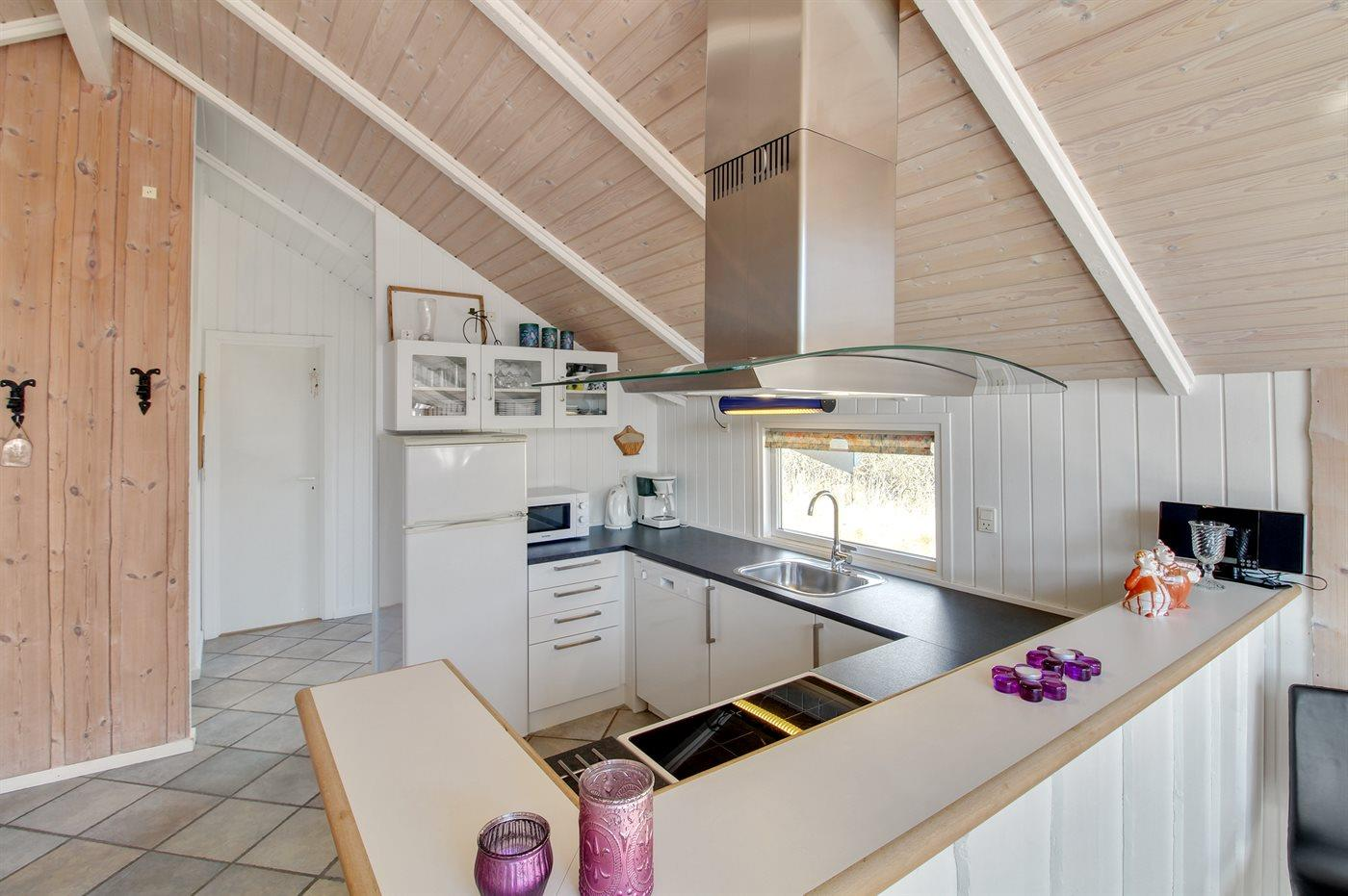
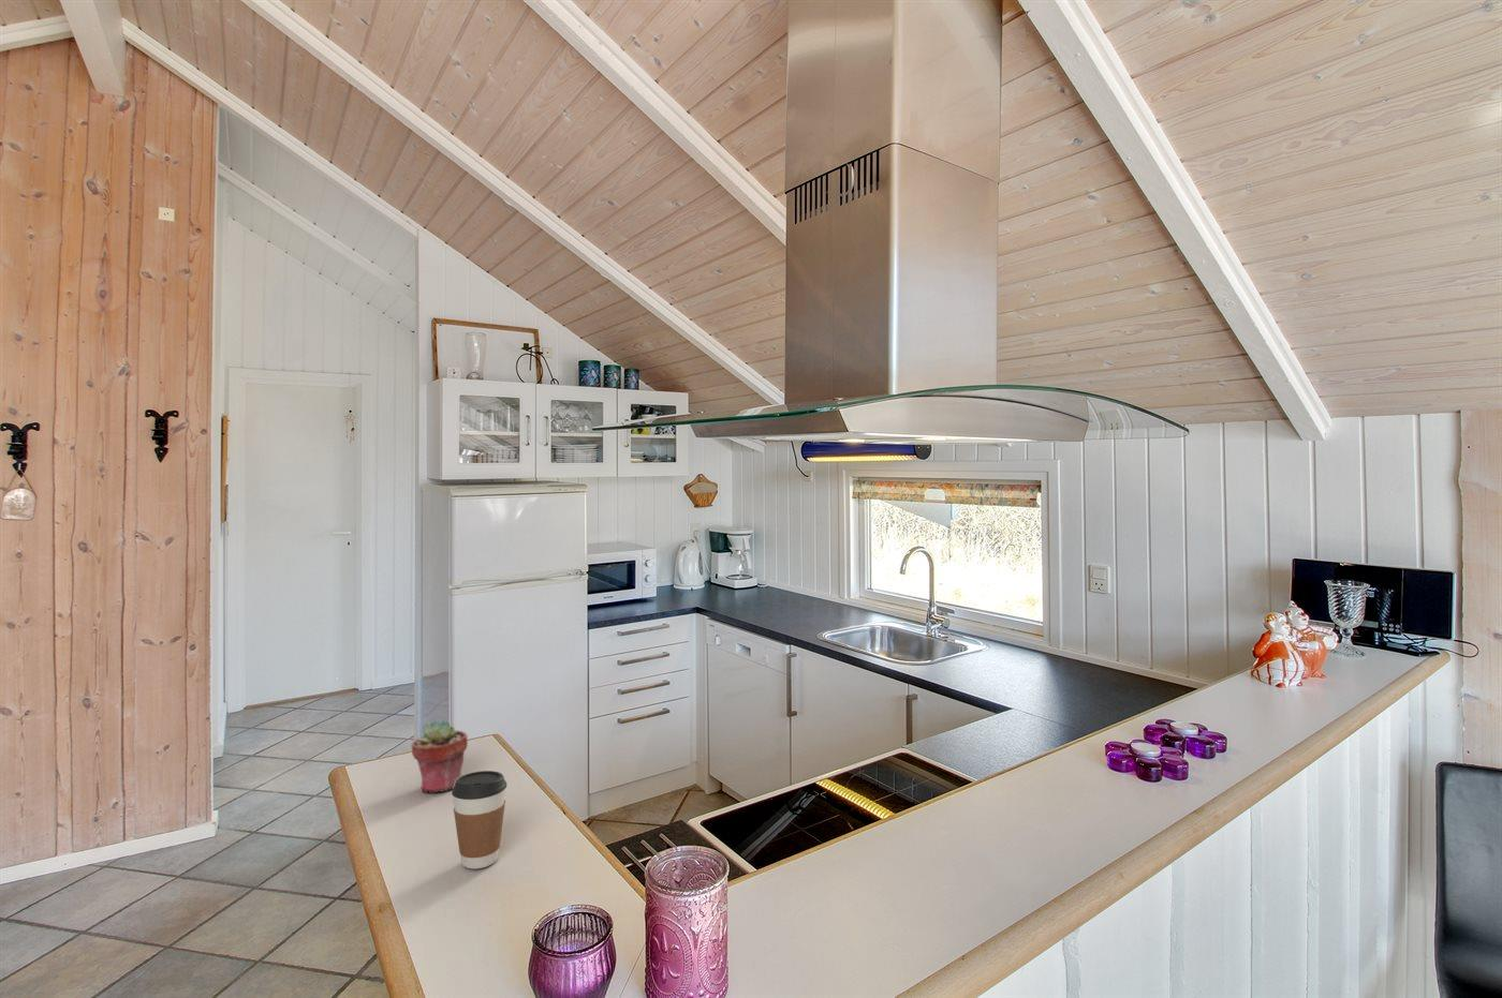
+ potted succulent (440, 752)
+ coffee cup (479, 819)
